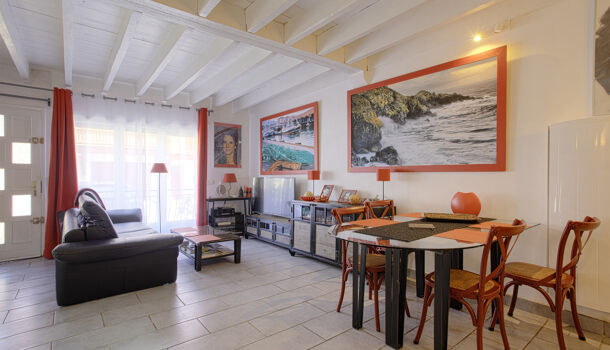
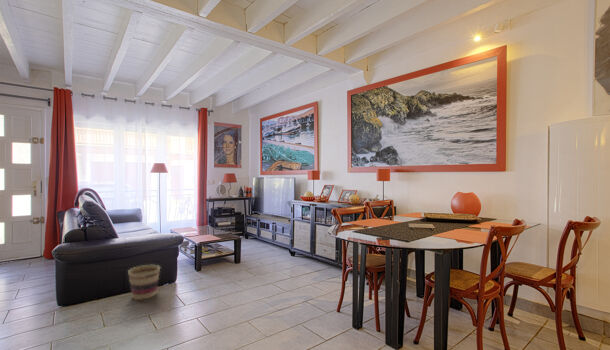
+ basket (144, 282)
